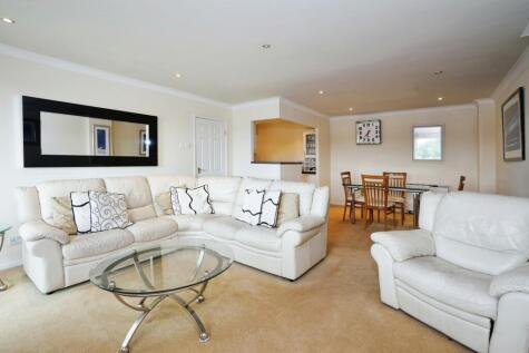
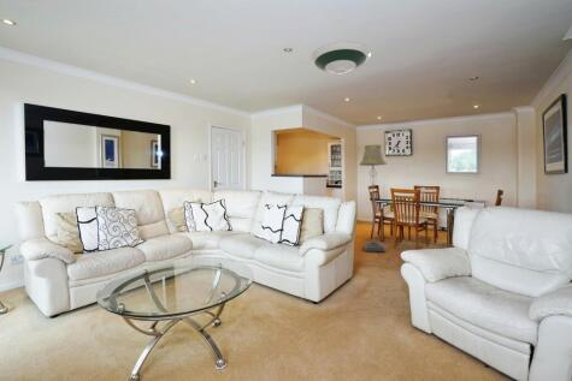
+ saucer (340, 64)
+ floor lamp (373, 197)
